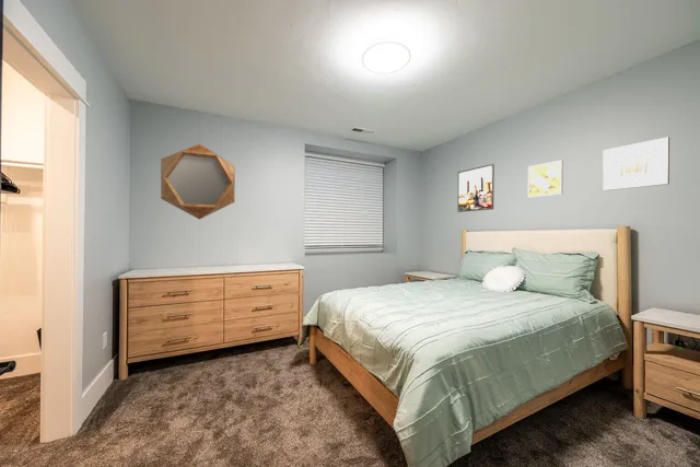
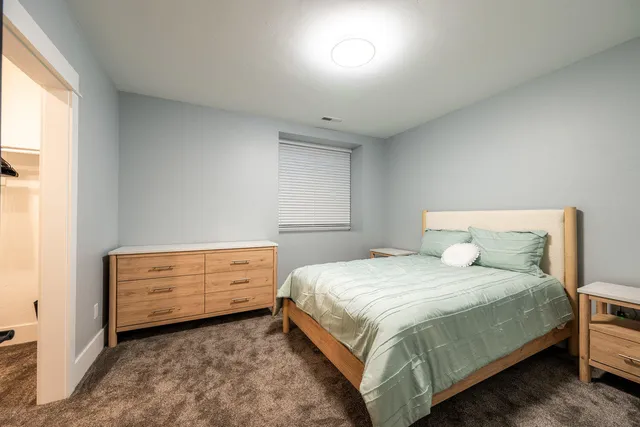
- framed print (544, 179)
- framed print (475, 189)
- wall art (633, 165)
- home mirror (199, 180)
